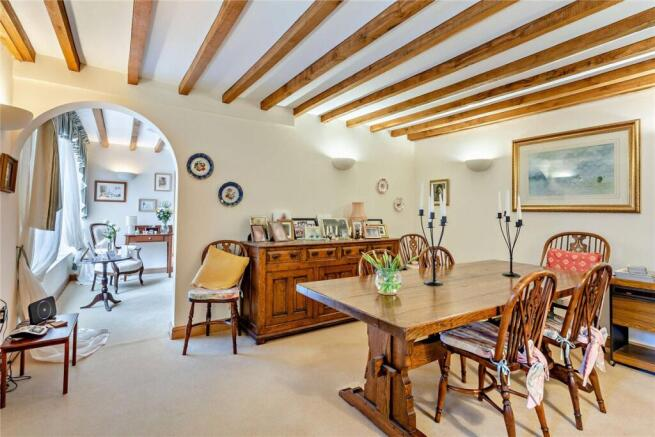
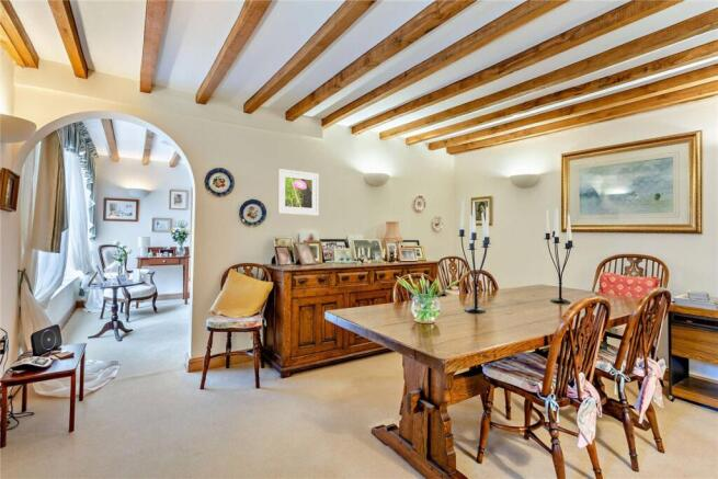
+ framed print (298, 193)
